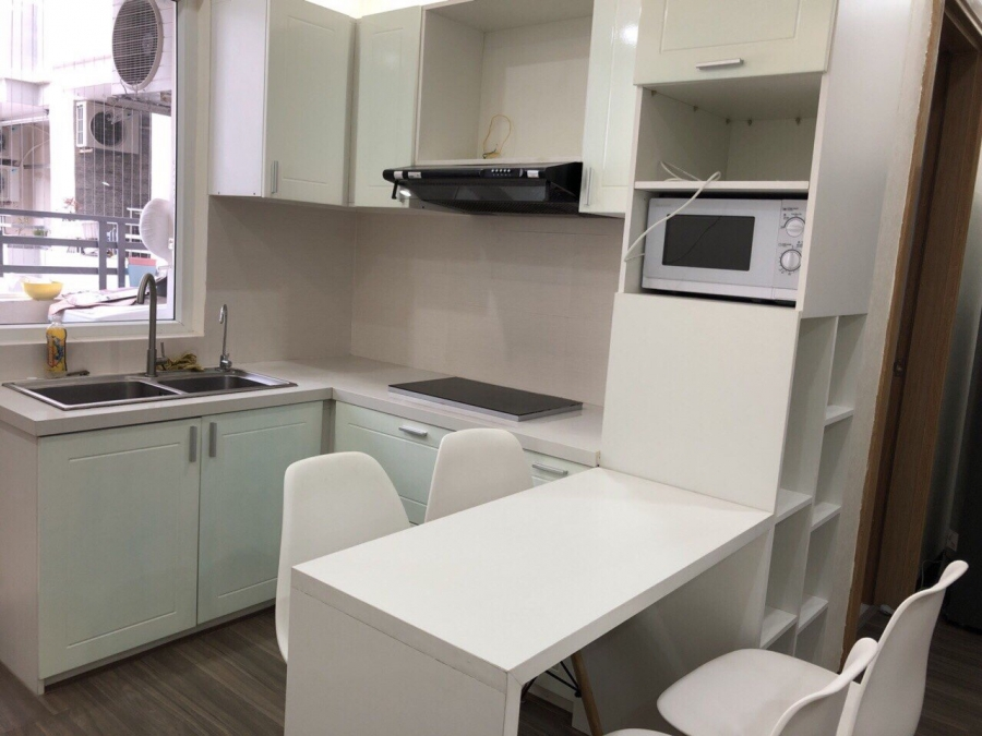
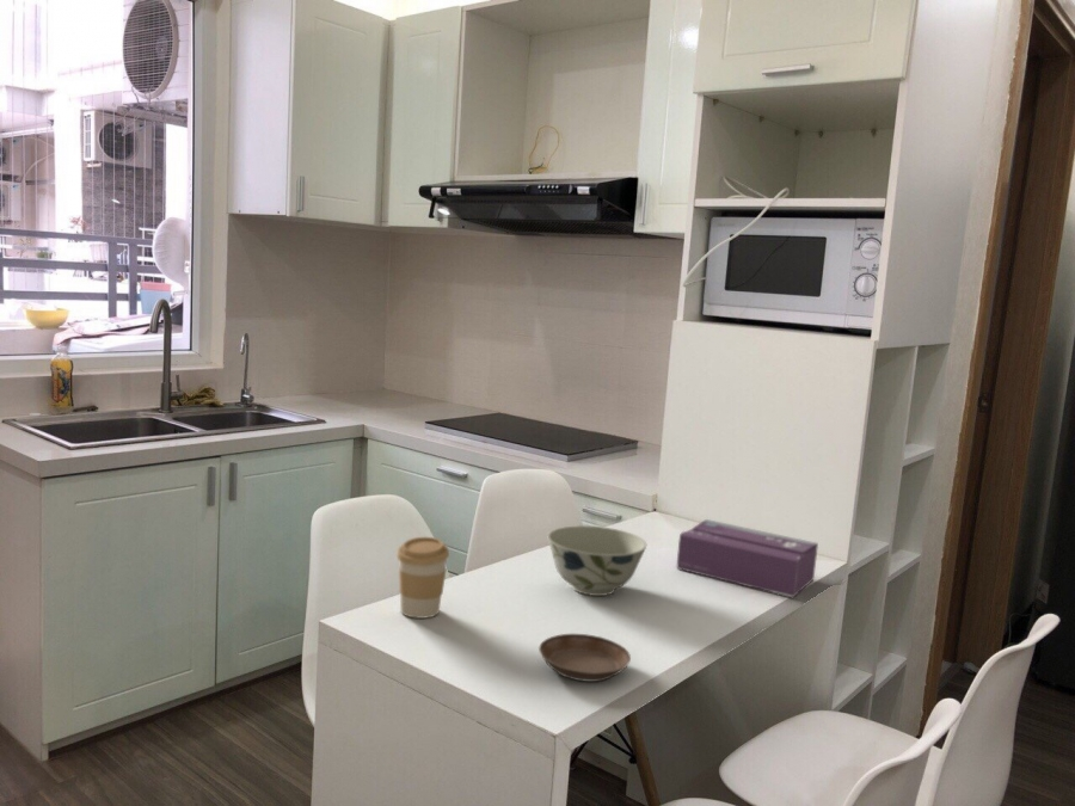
+ bowl (595, 564)
+ saucer (584, 659)
+ tissue box (747, 555)
+ coffee cup (422, 576)
